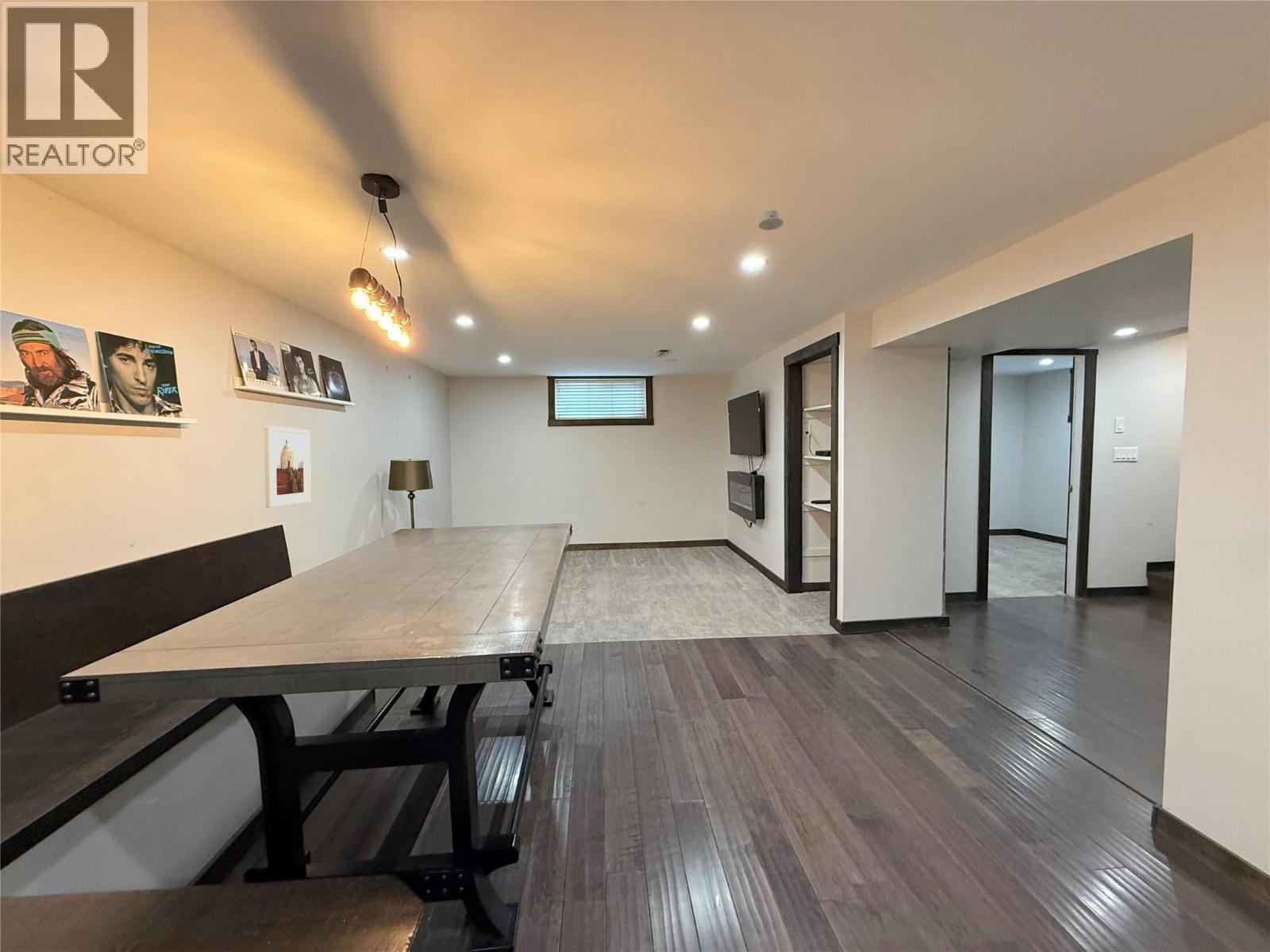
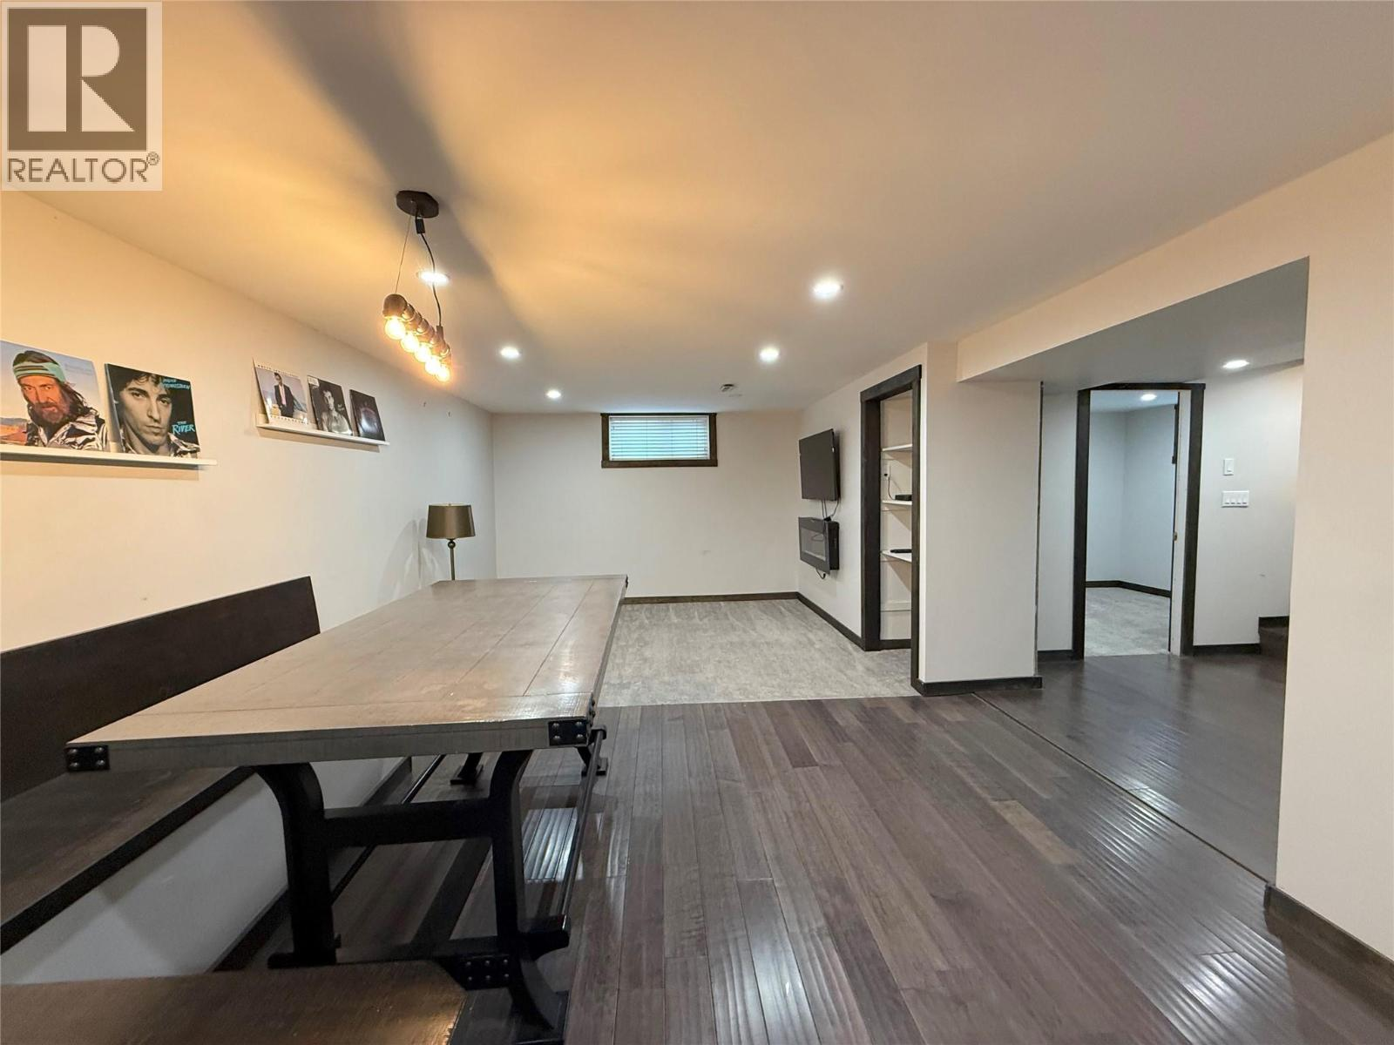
- recessed light (771, 220)
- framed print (289, 466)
